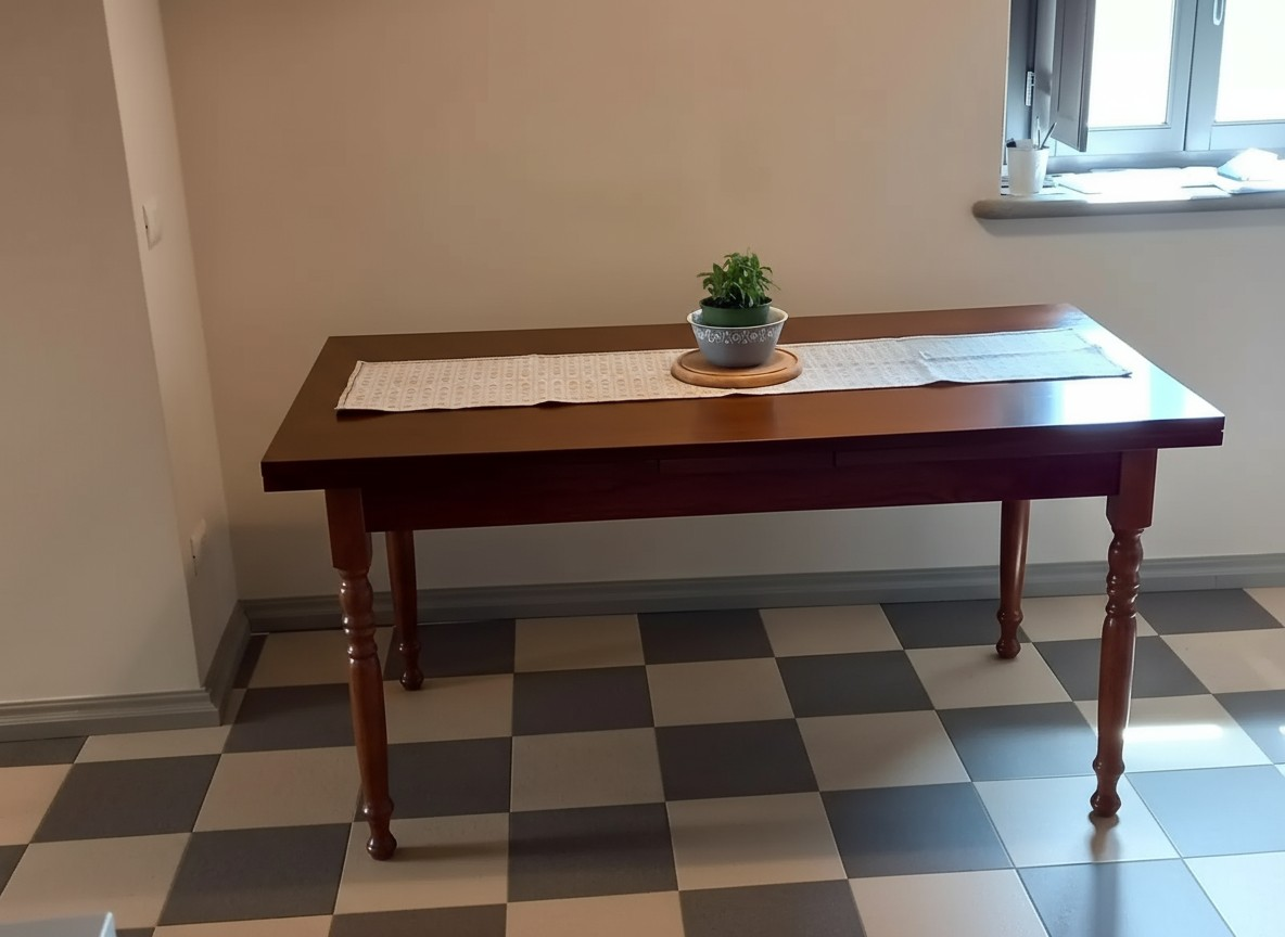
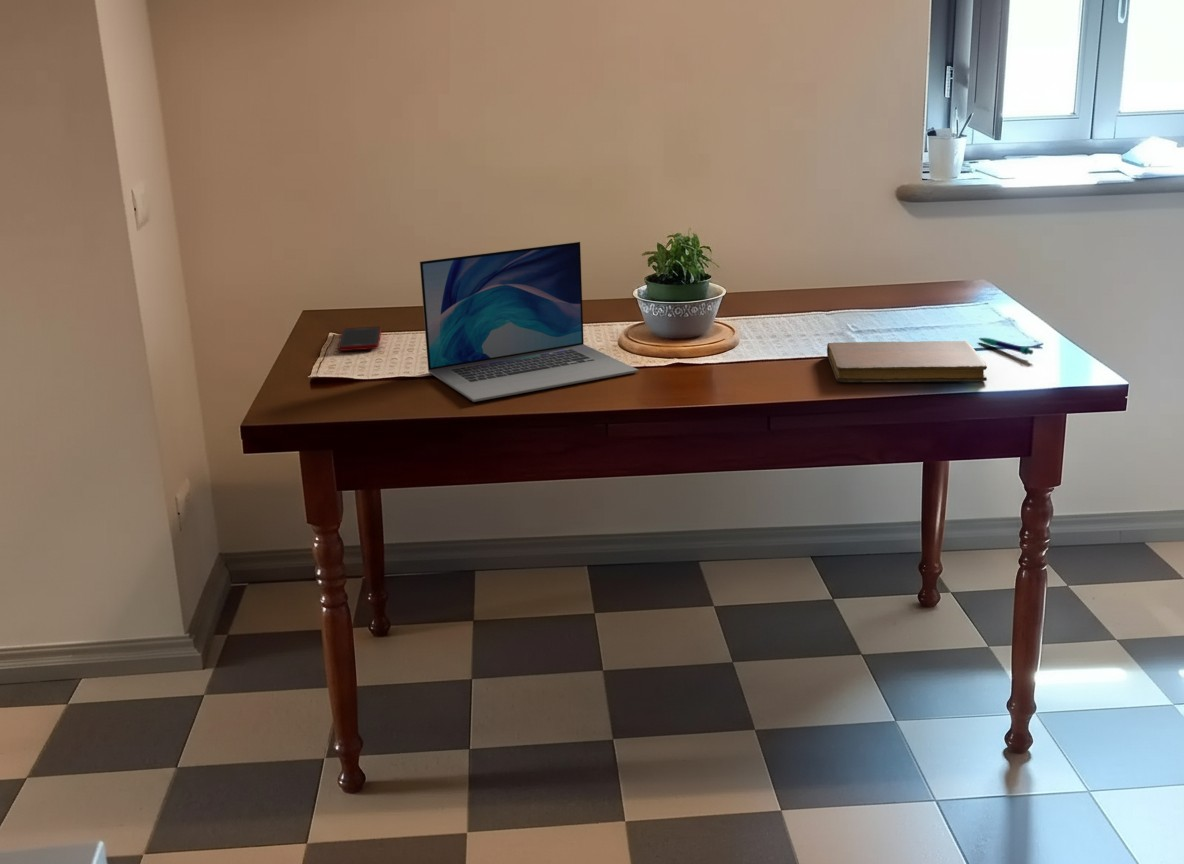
+ pen (1004, 344)
+ cell phone (360, 338)
+ laptop (529, 317)
+ notebook (903, 360)
